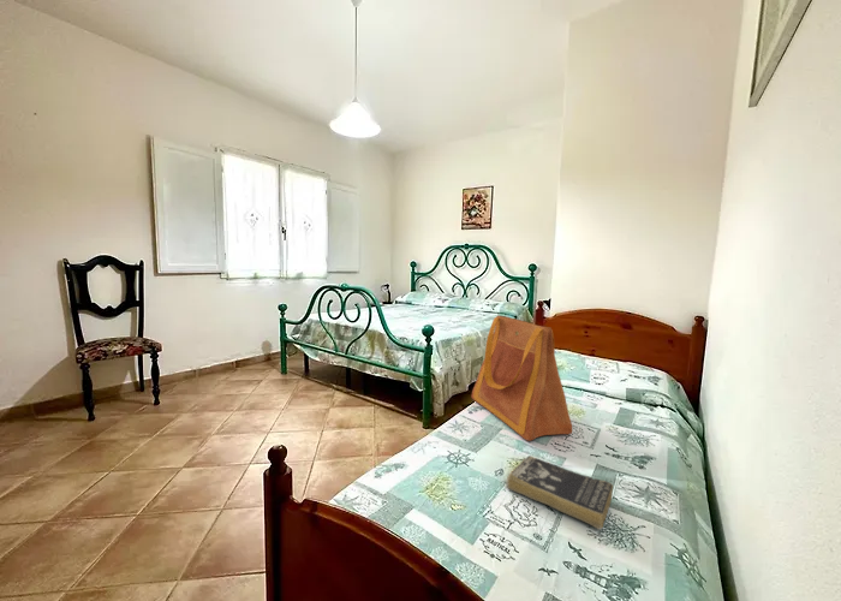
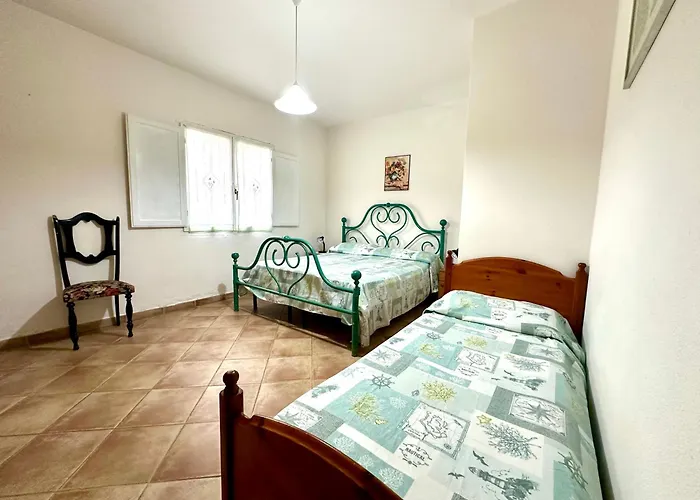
- tote bag (518, 368)
- book (557, 486)
